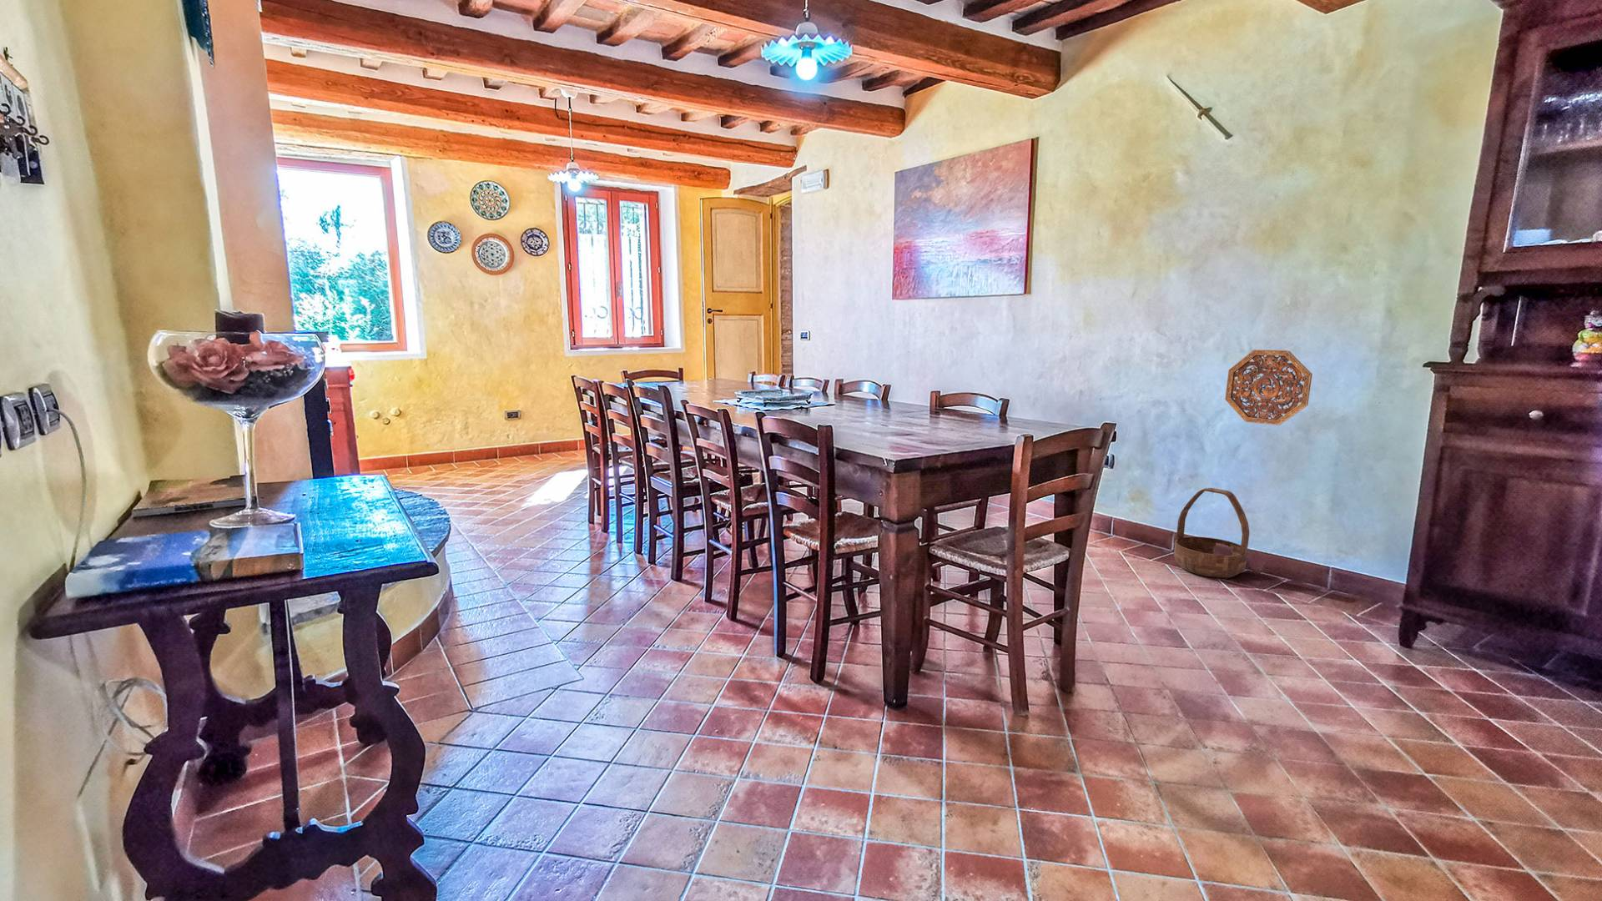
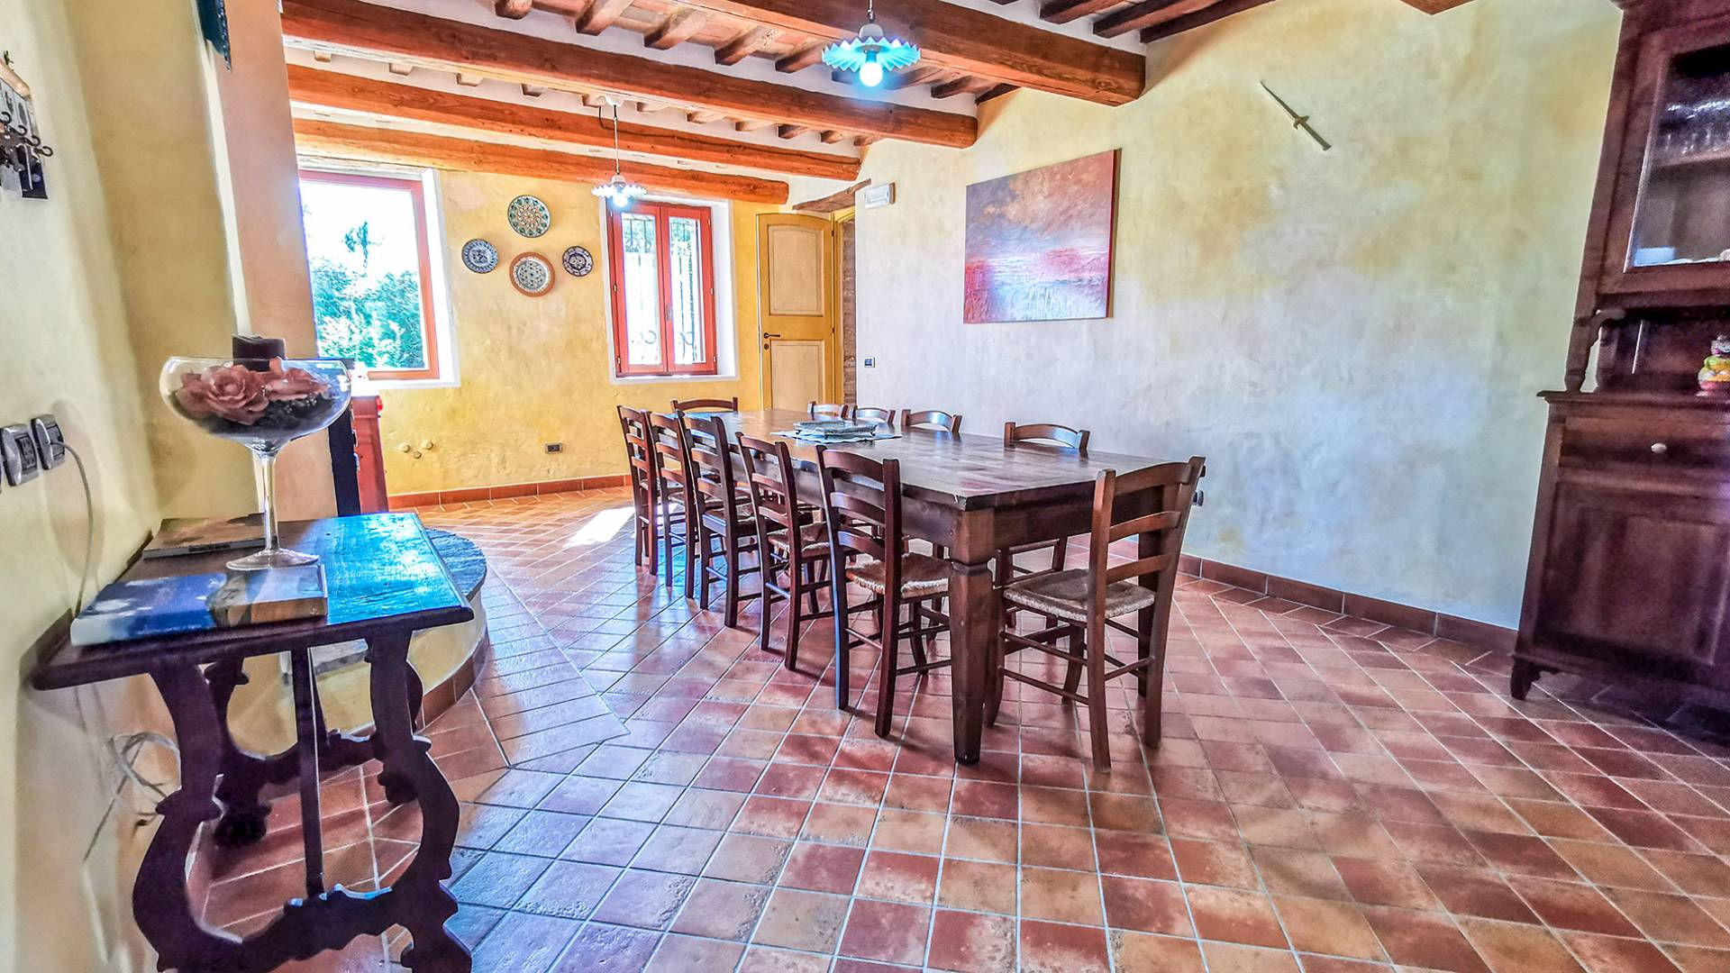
- basket (1208, 537)
- decorative platter (1266, 387)
